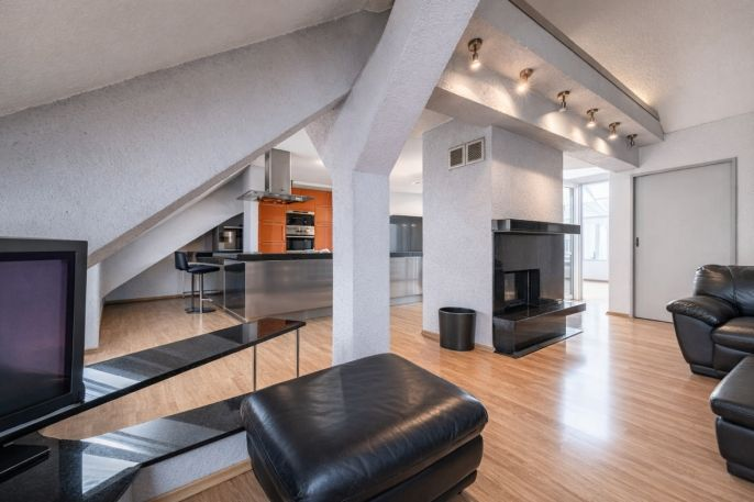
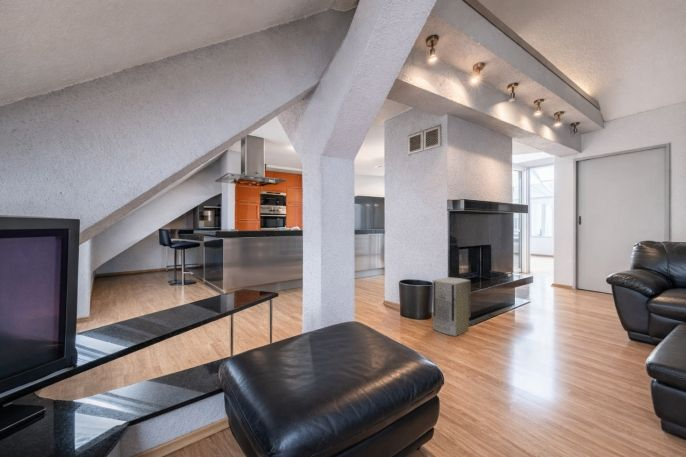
+ air purifier (451, 304)
